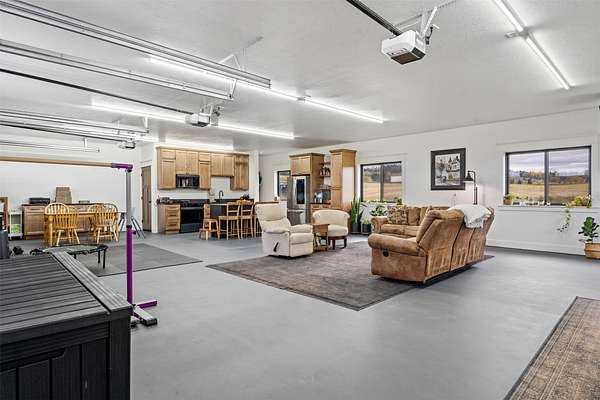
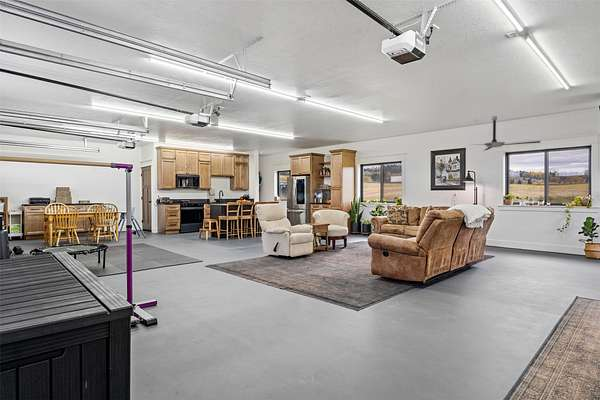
+ ceiling fan (495, 131)
